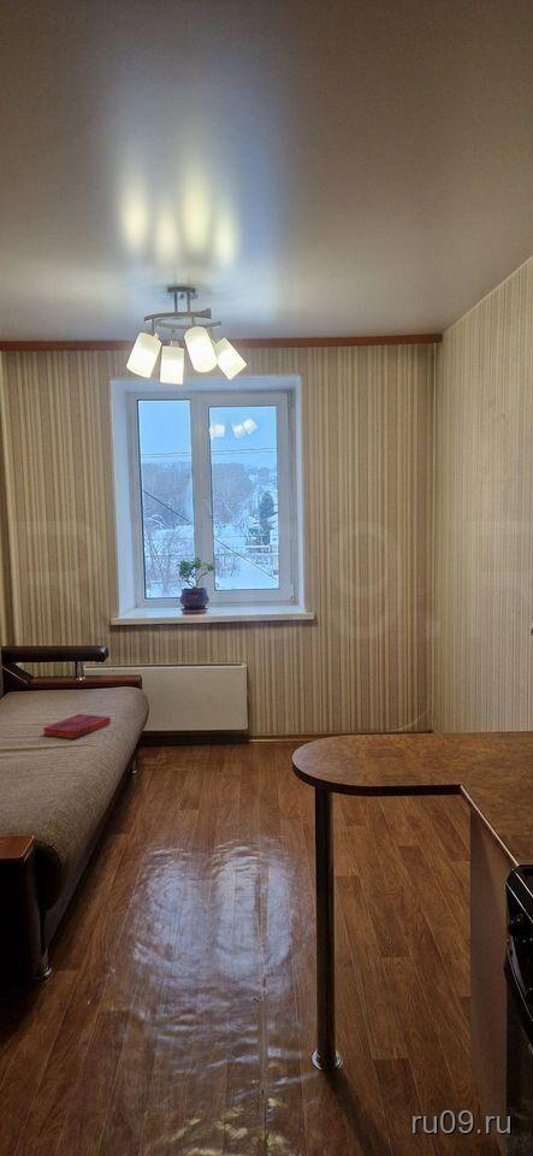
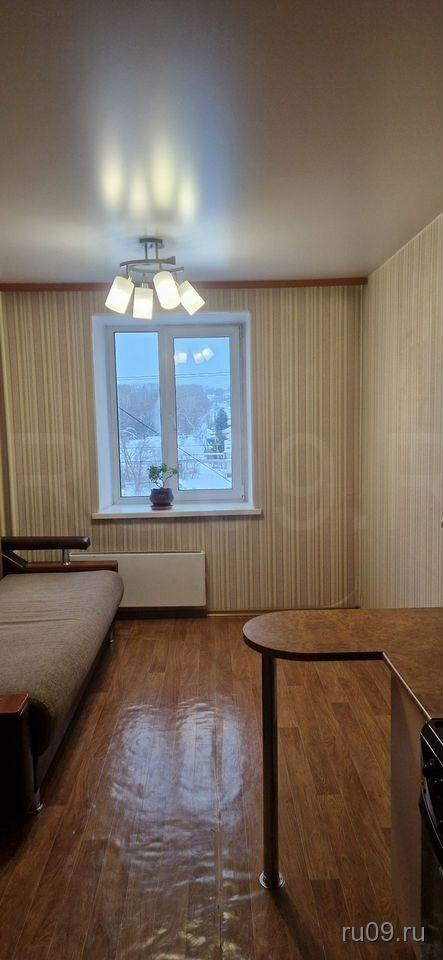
- hardback book (77, 725)
